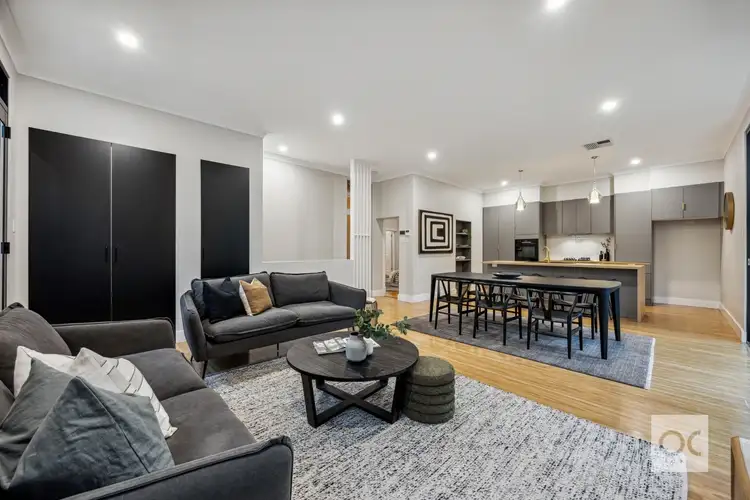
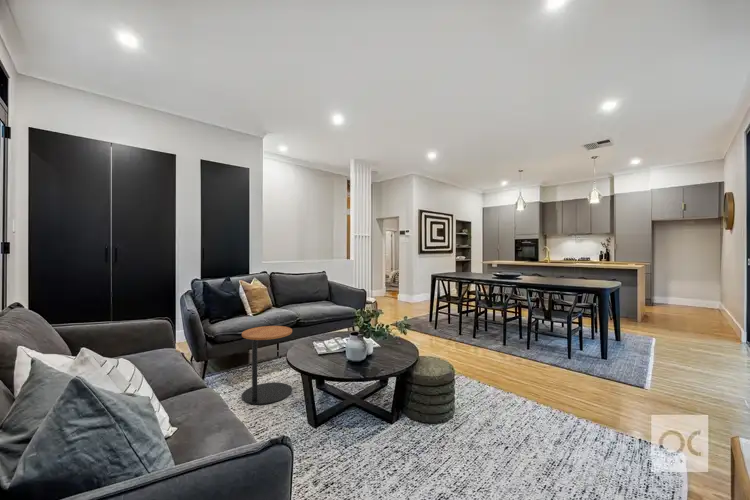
+ side table (256, 362)
